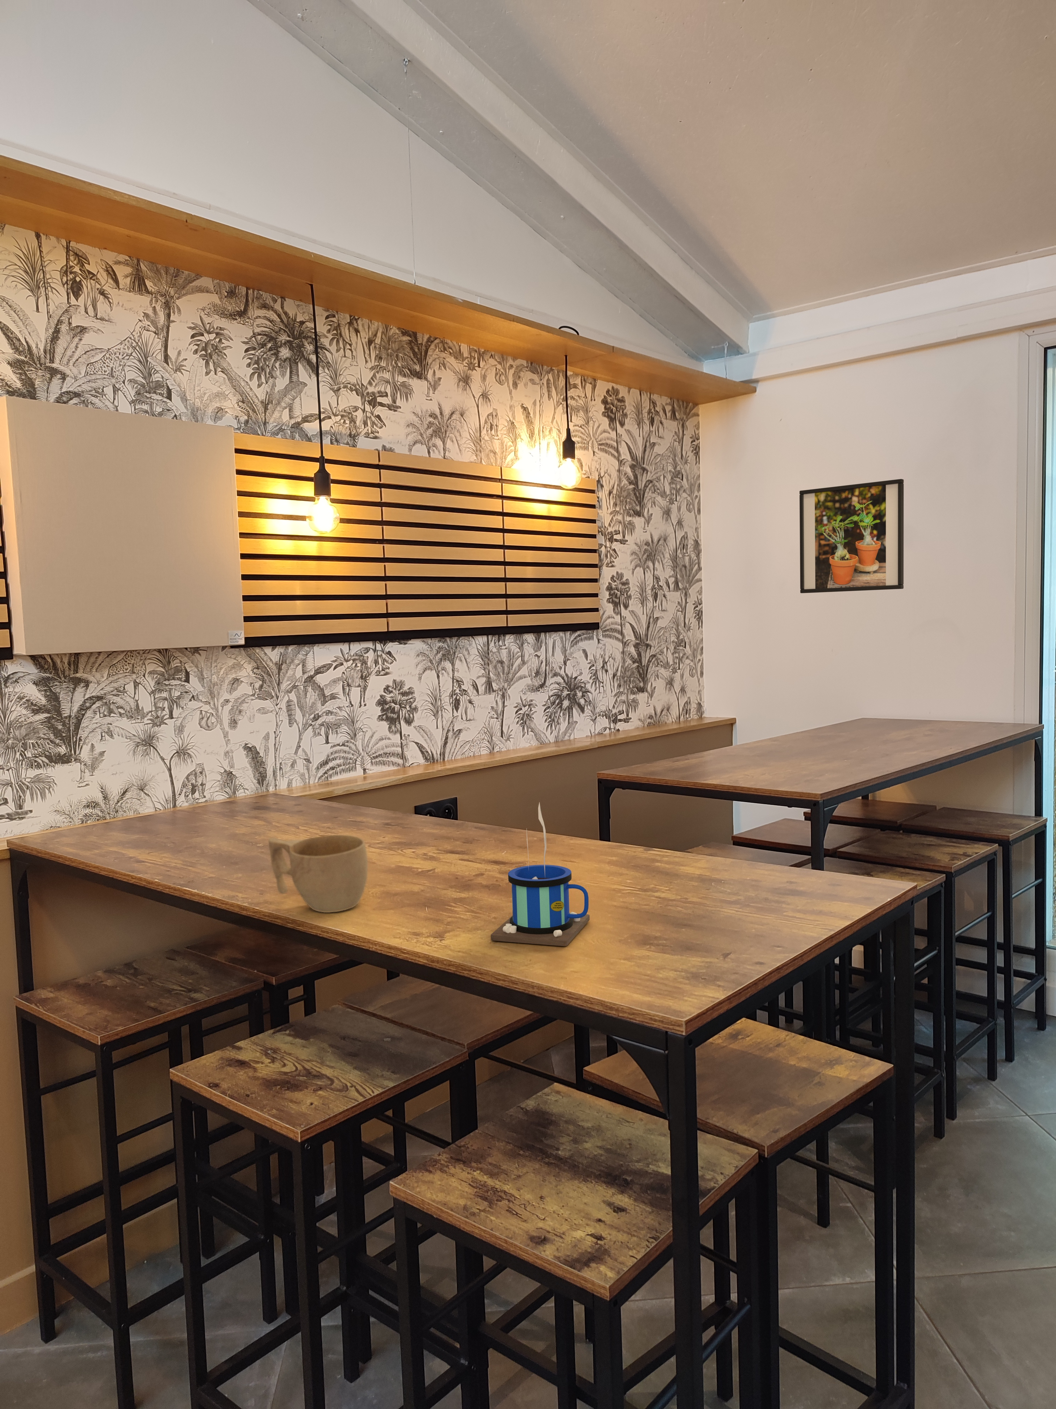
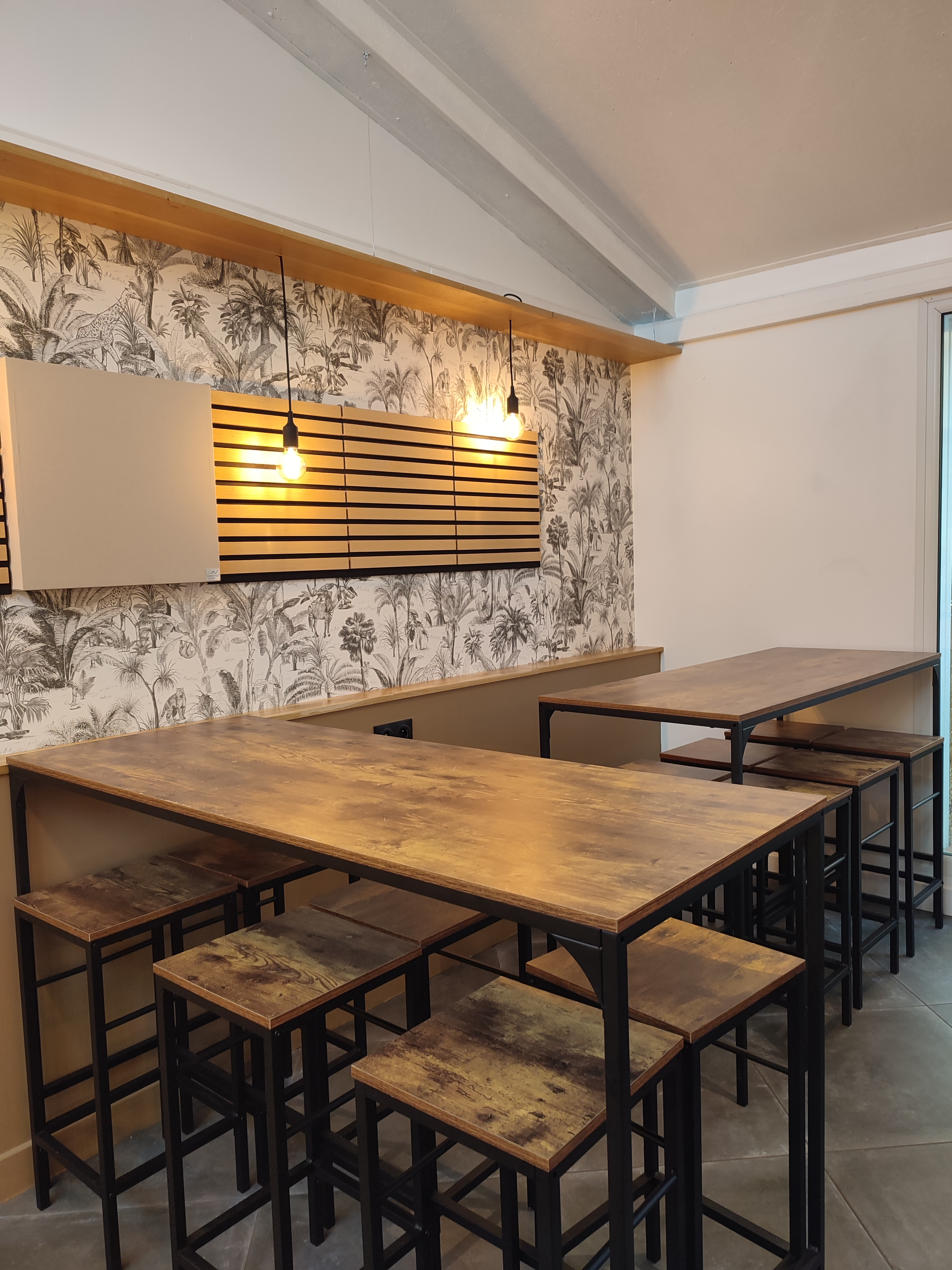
- mug (545, 866)
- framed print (850, 538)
- cup (317, 872)
